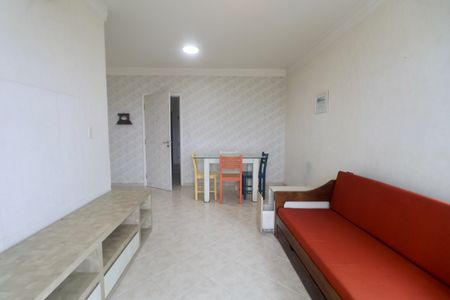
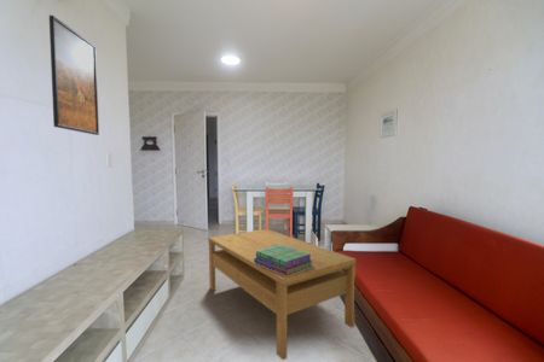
+ stack of books (283, 257)
+ coffee table (272, 276)
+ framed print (76, 82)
